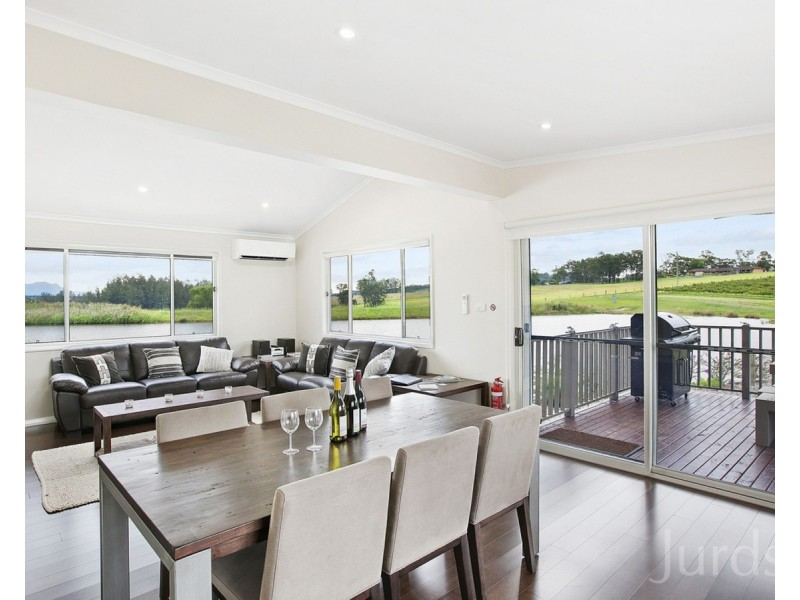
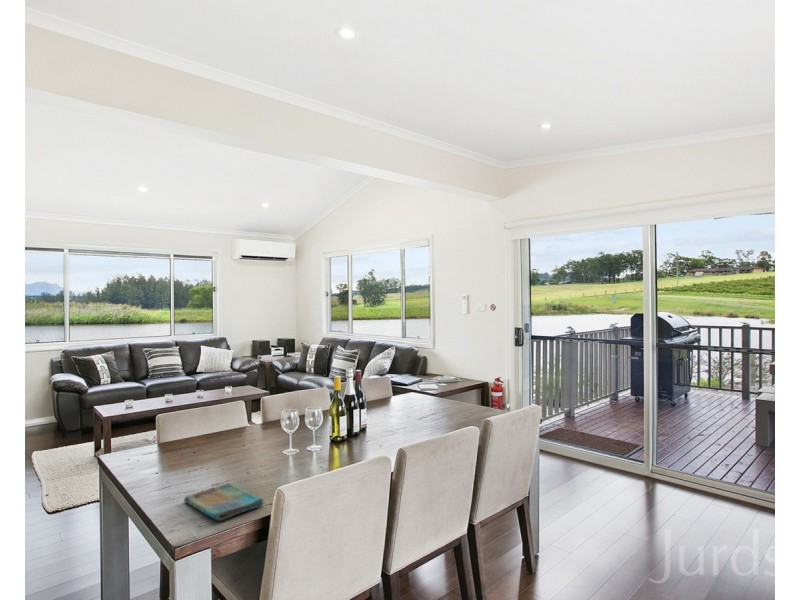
+ dish towel (223, 500)
